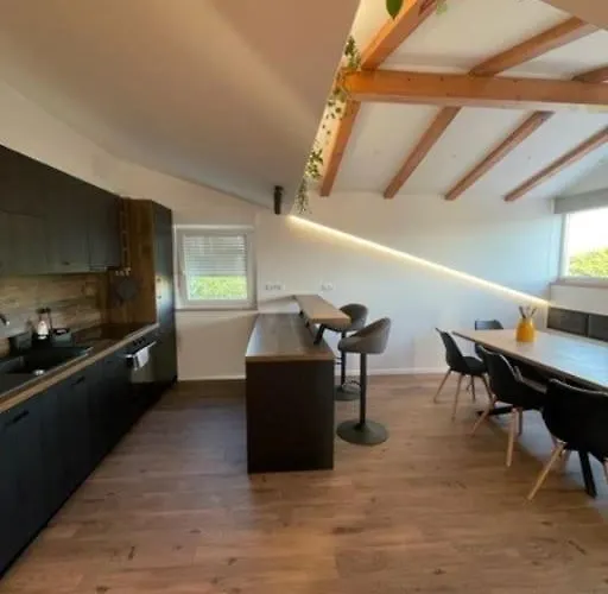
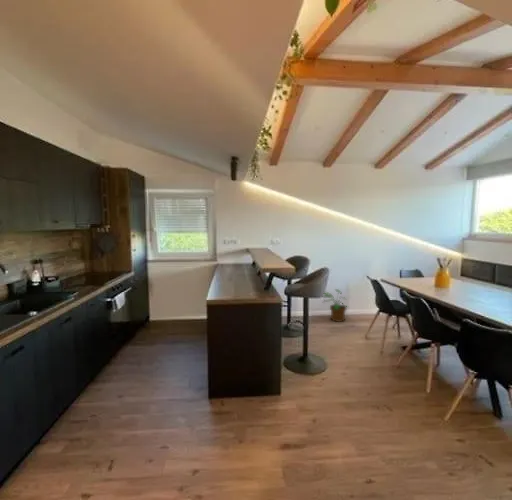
+ potted plant (333, 305)
